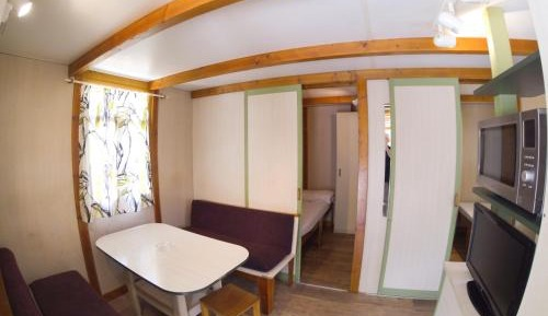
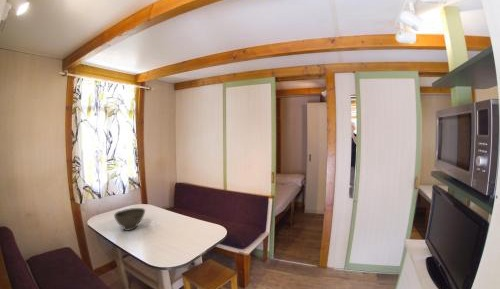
+ bowl (130, 220)
